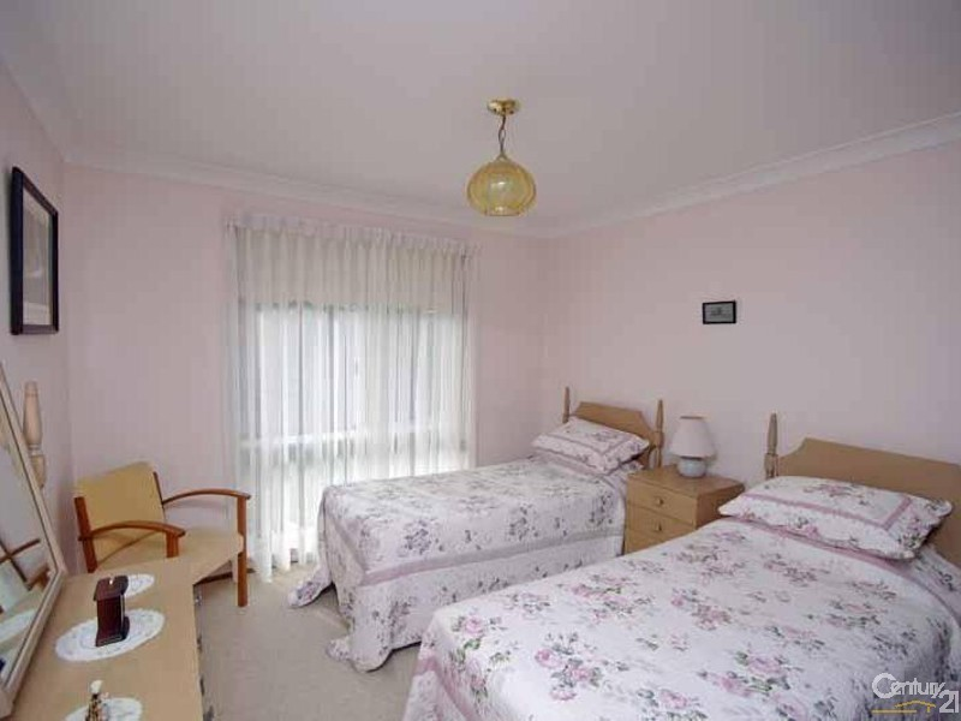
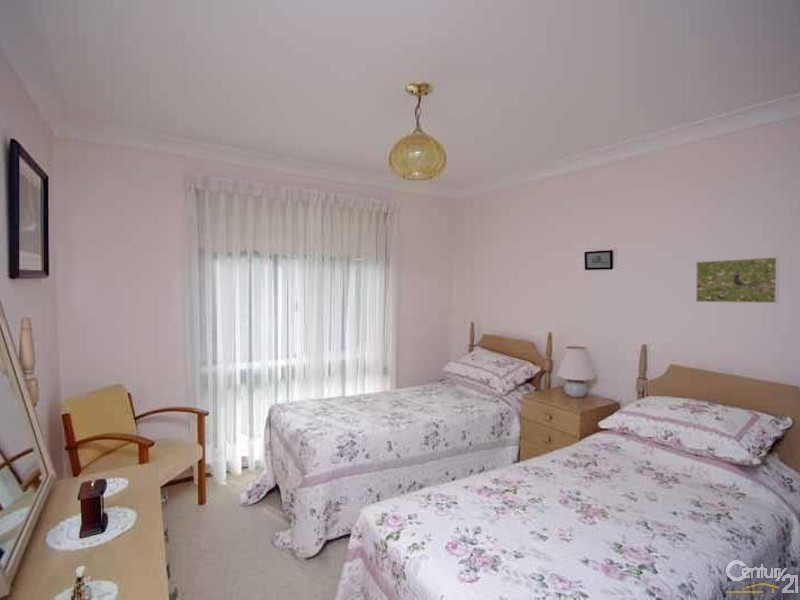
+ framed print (734, 281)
